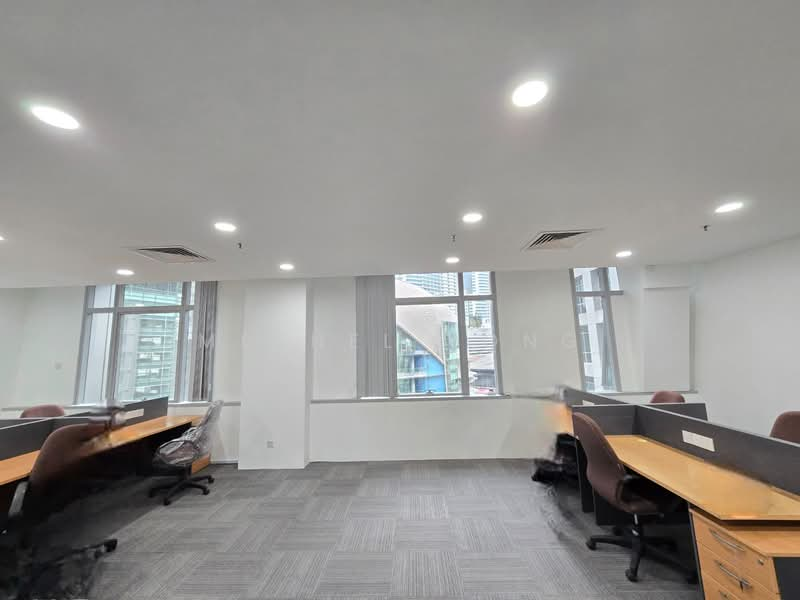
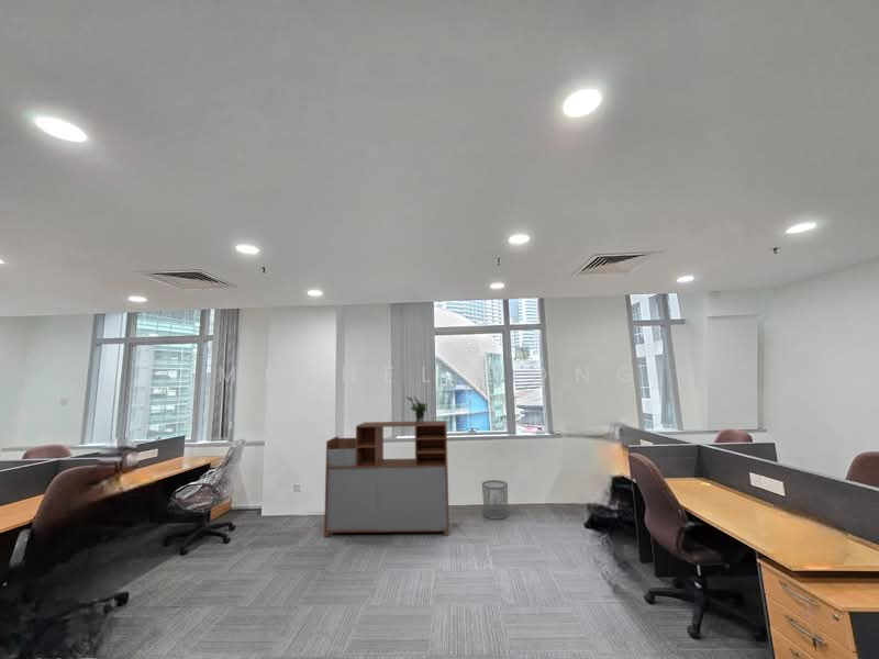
+ waste bin (494, 499)
+ potted plant (416, 409)
+ storage cabinet (389, 474)
